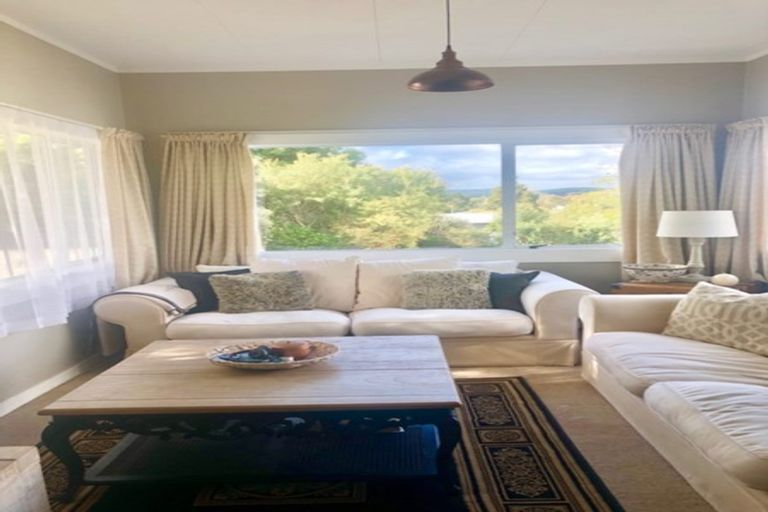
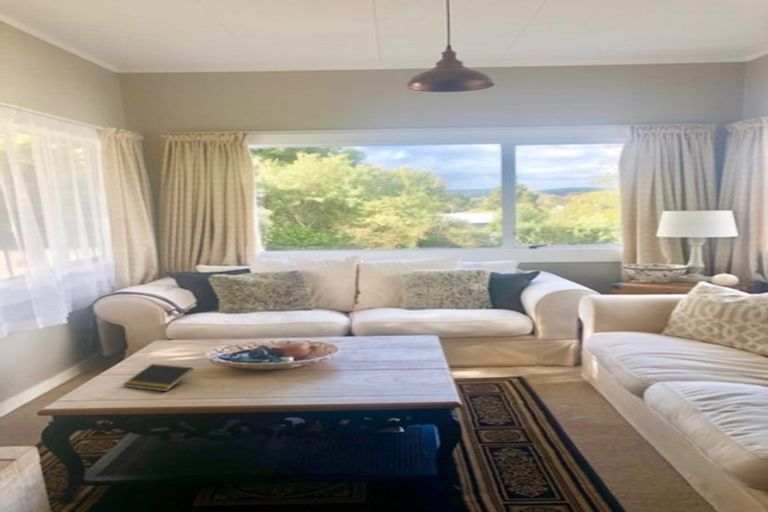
+ notepad (158, 377)
